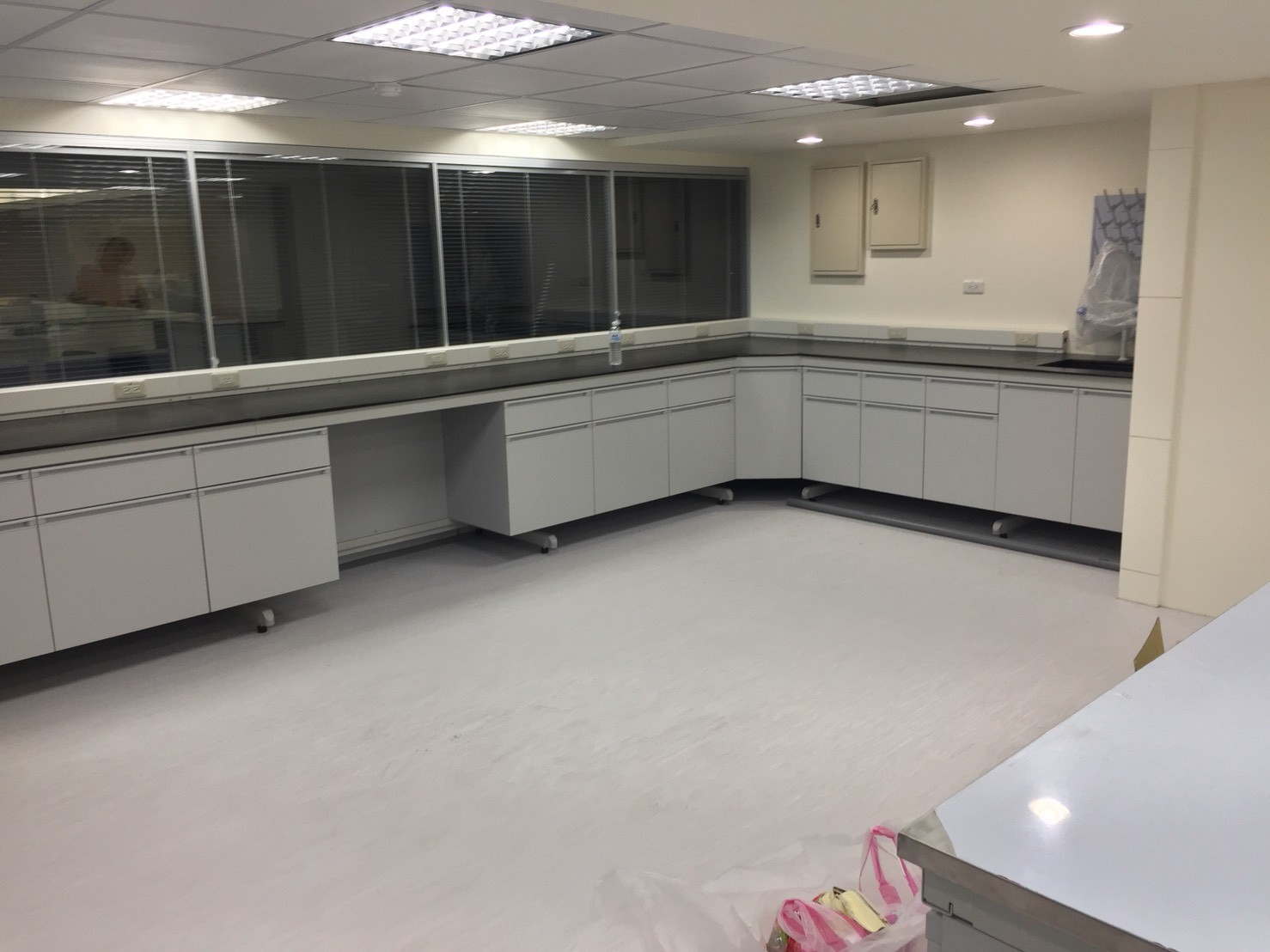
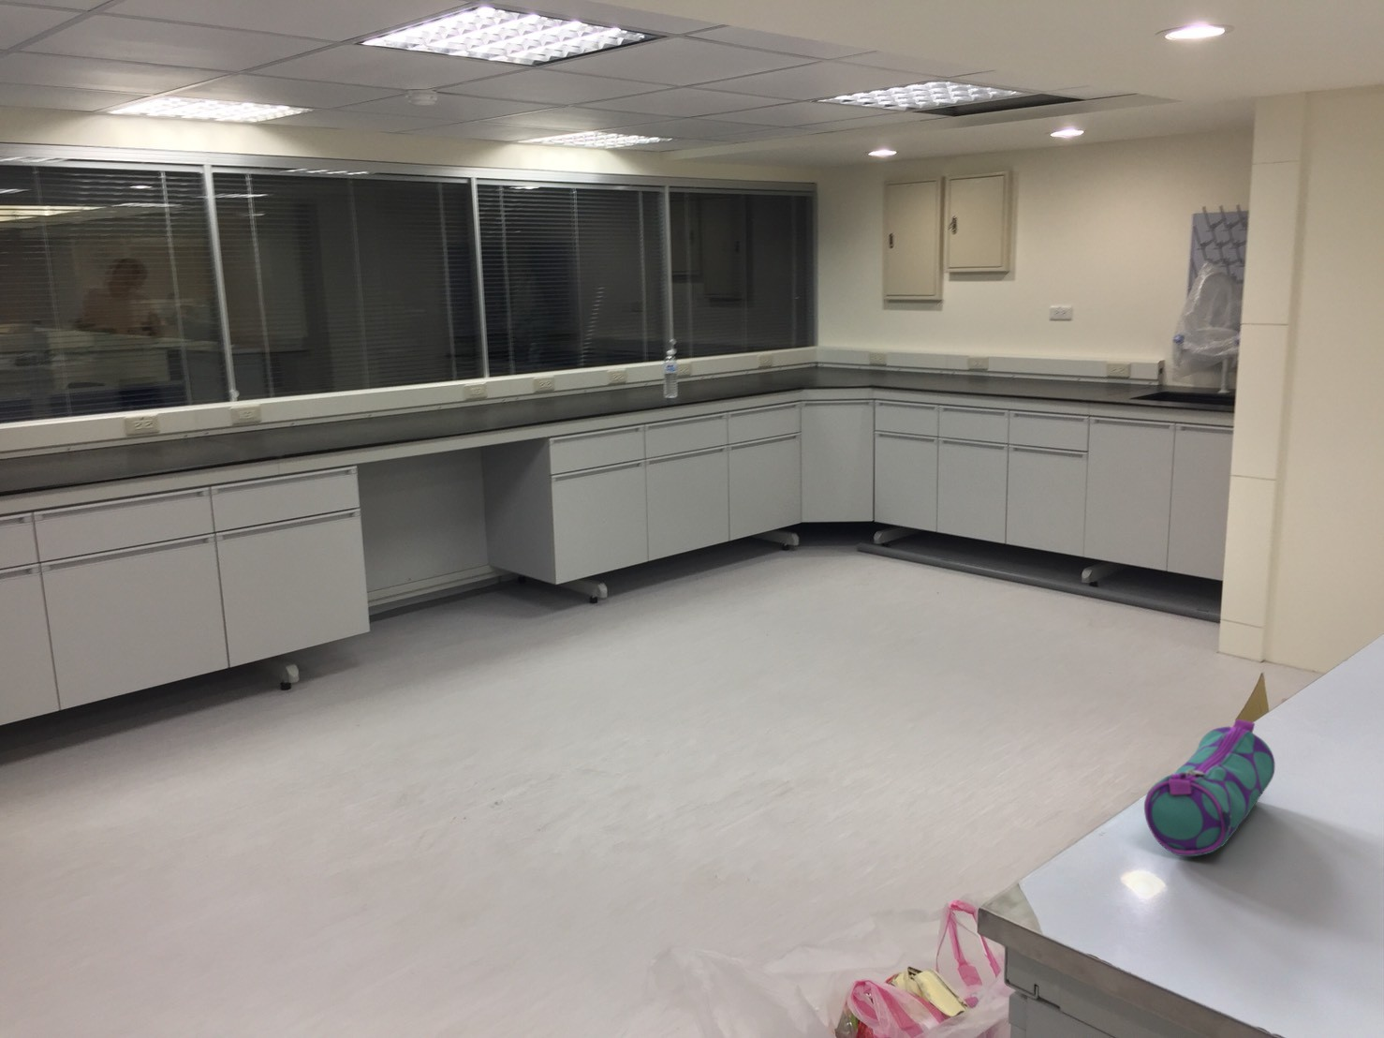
+ pencil case (1213, 786)
